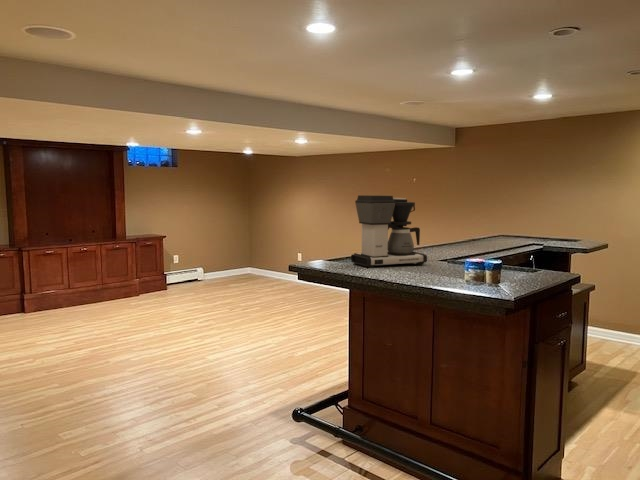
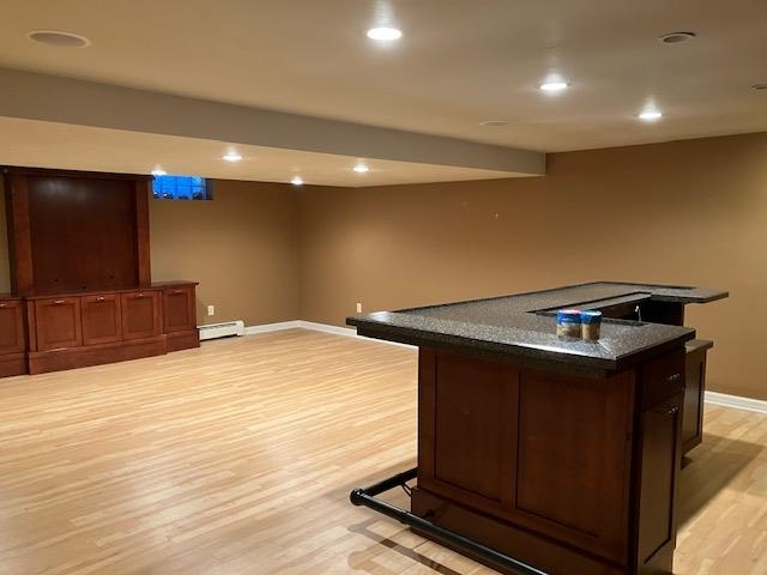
- coffee maker (392, 230)
